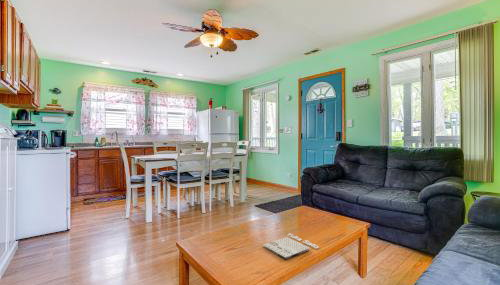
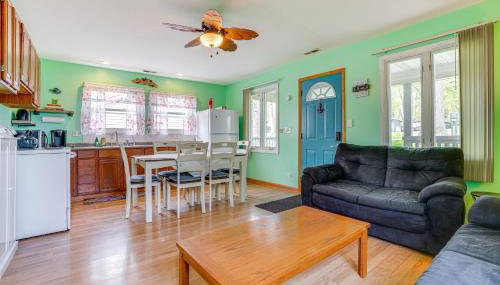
- magazine (288, 244)
